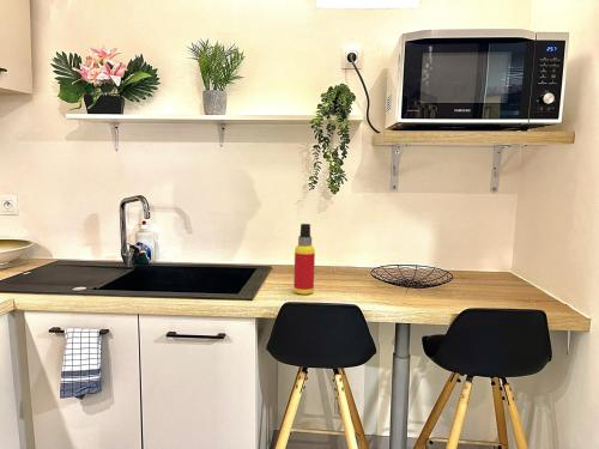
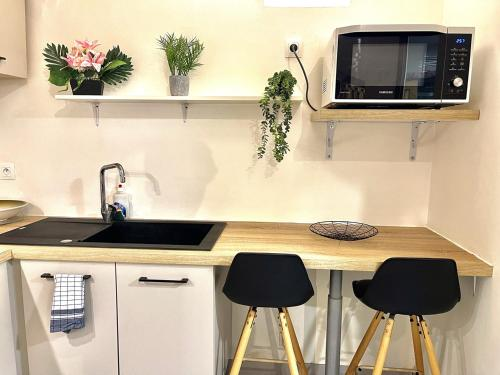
- spray bottle (304, 257)
